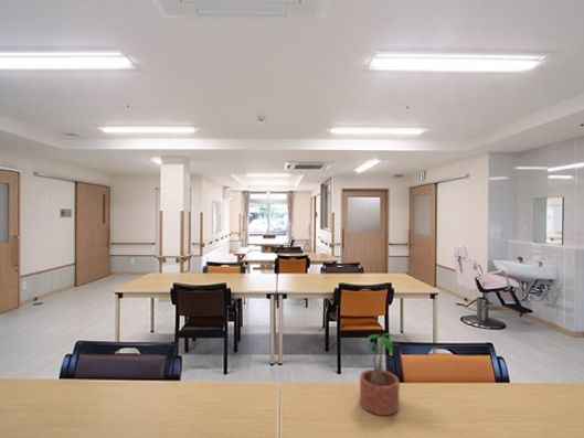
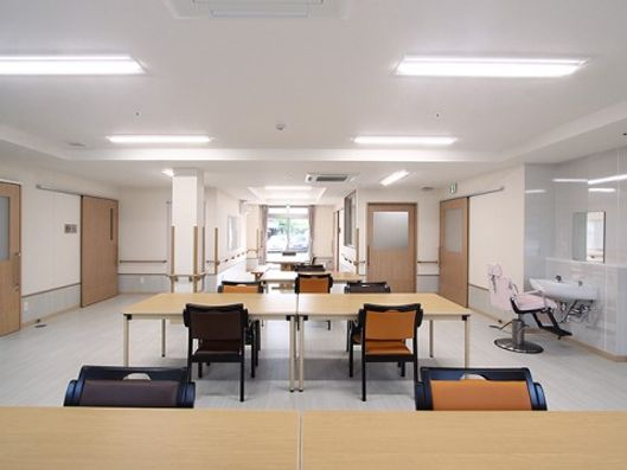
- potted plant (380, 370)
